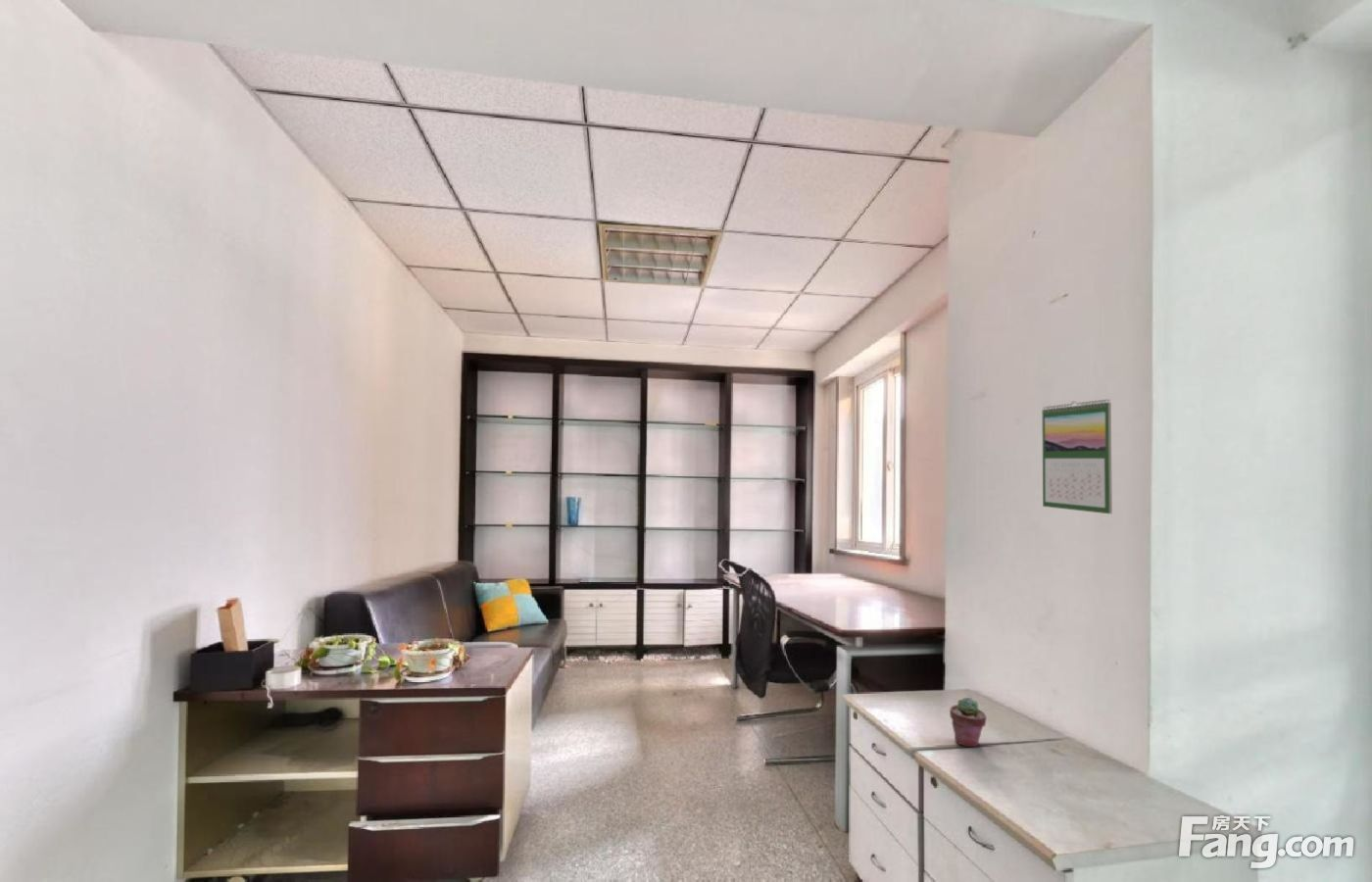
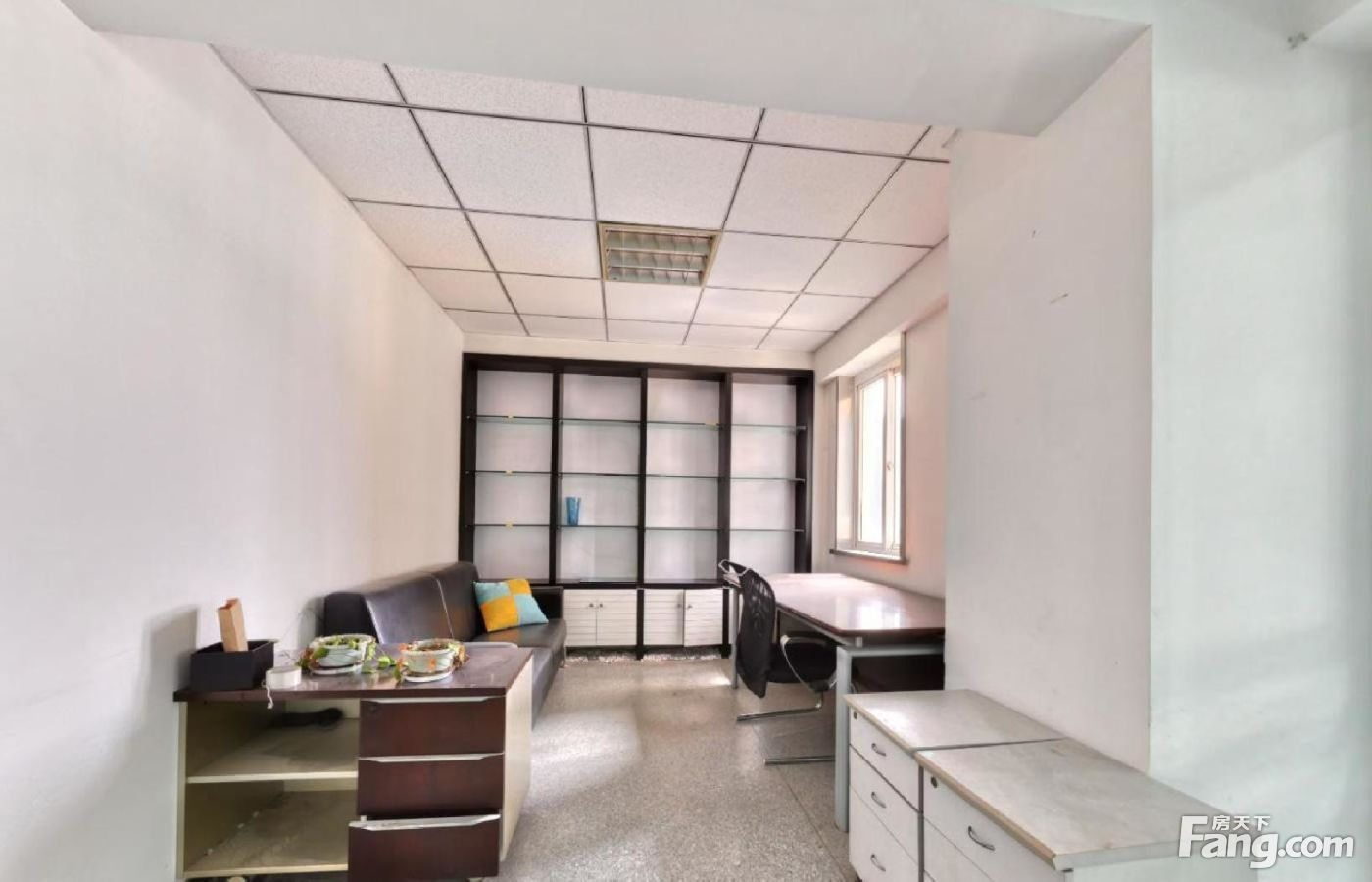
- potted succulent (967, 719)
- calendar (1074, 455)
